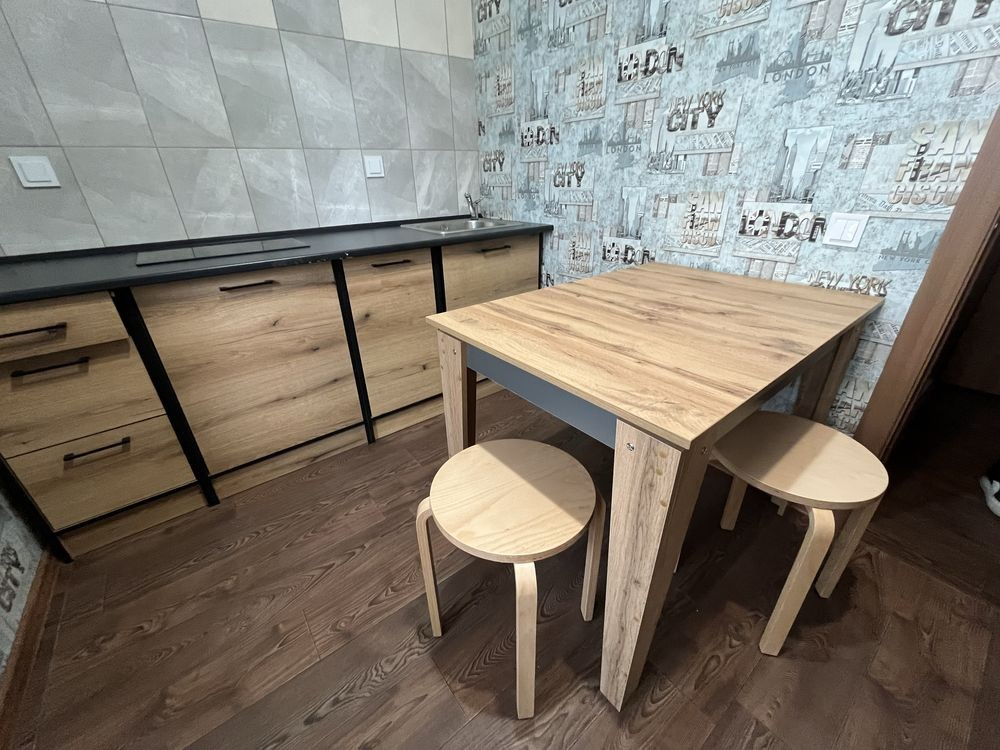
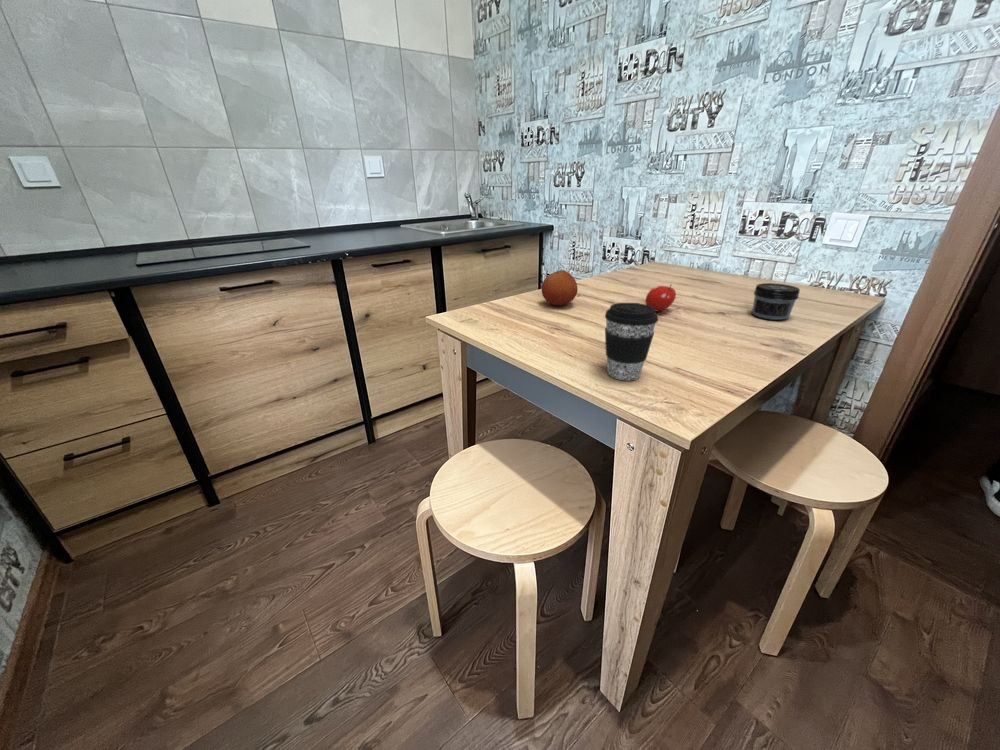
+ fruit (559, 287)
+ fruit (660, 297)
+ coffee cup (627, 342)
+ jar (773, 301)
